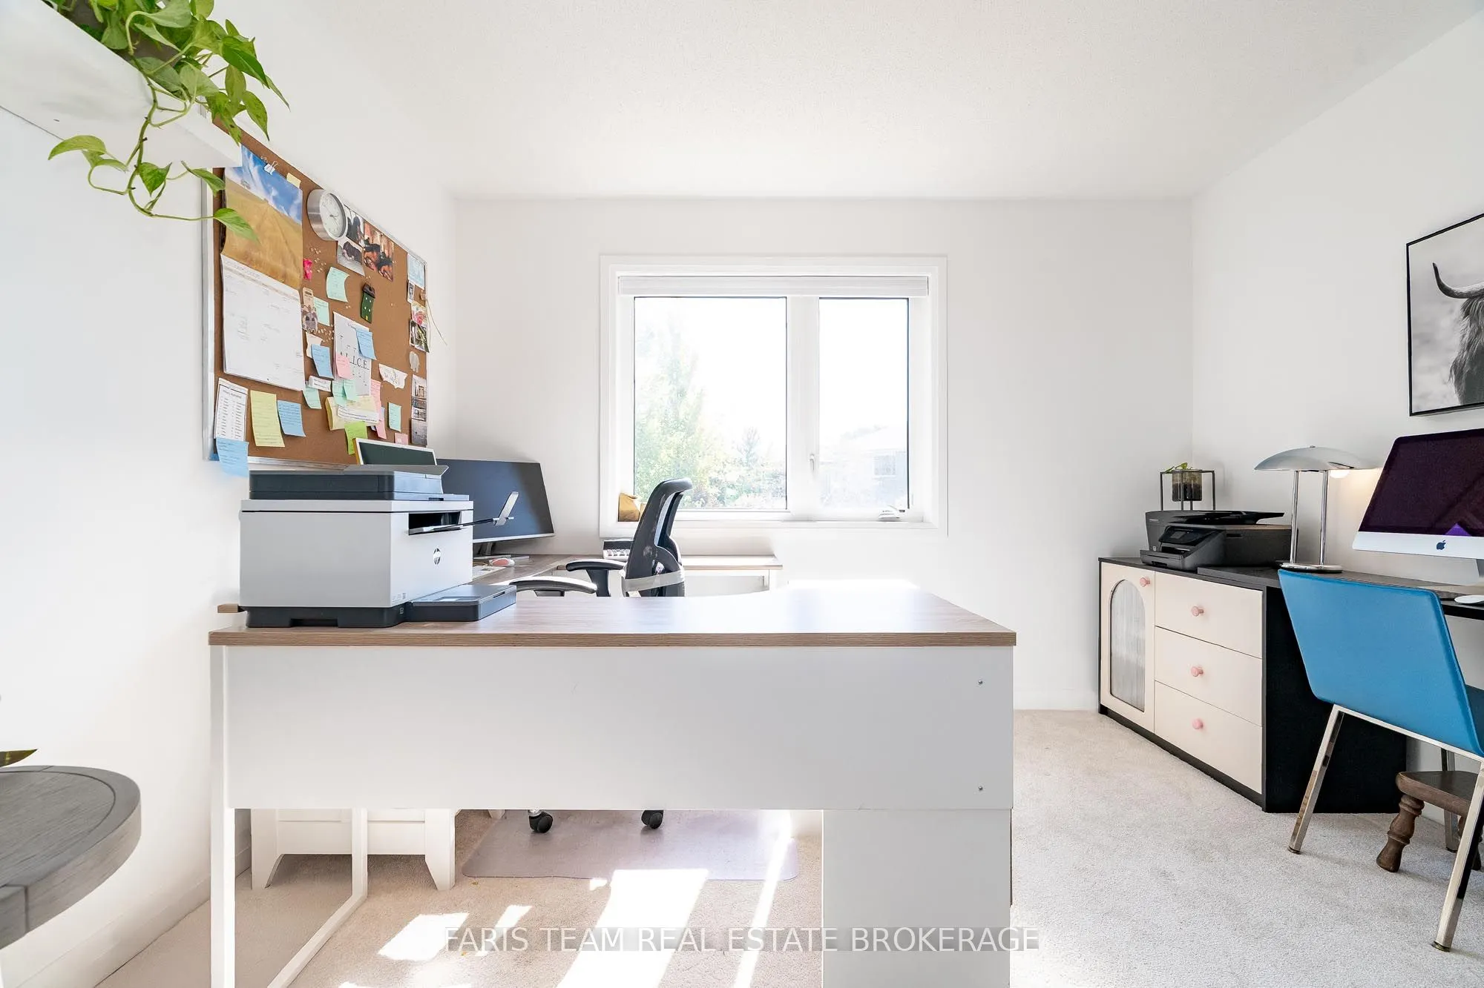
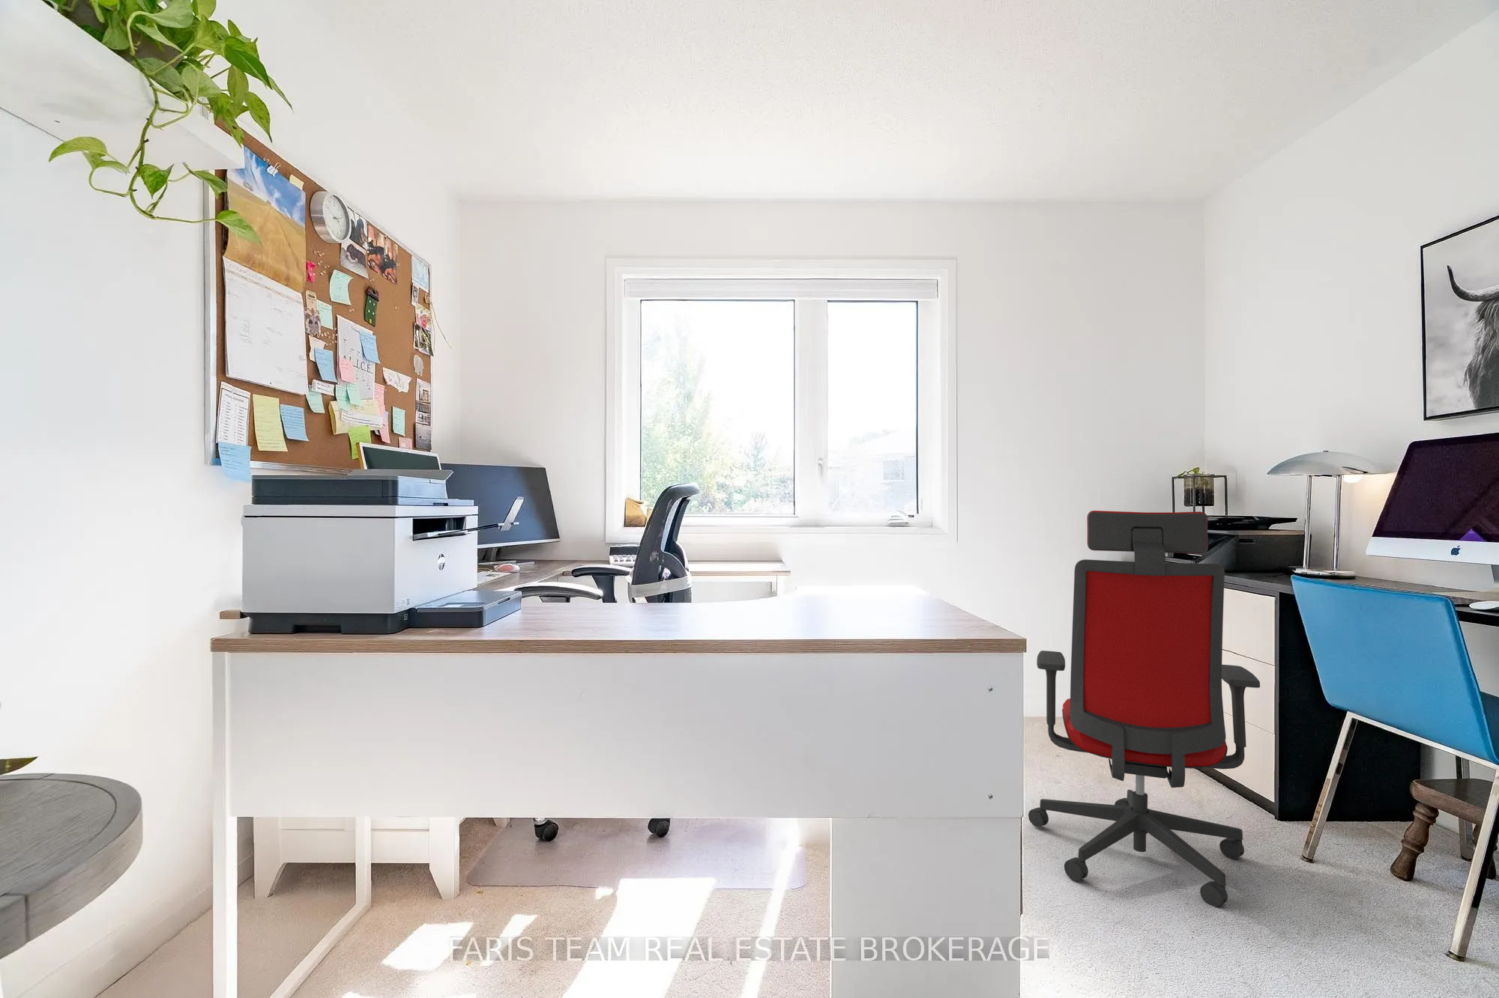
+ office chair (1133, 679)
